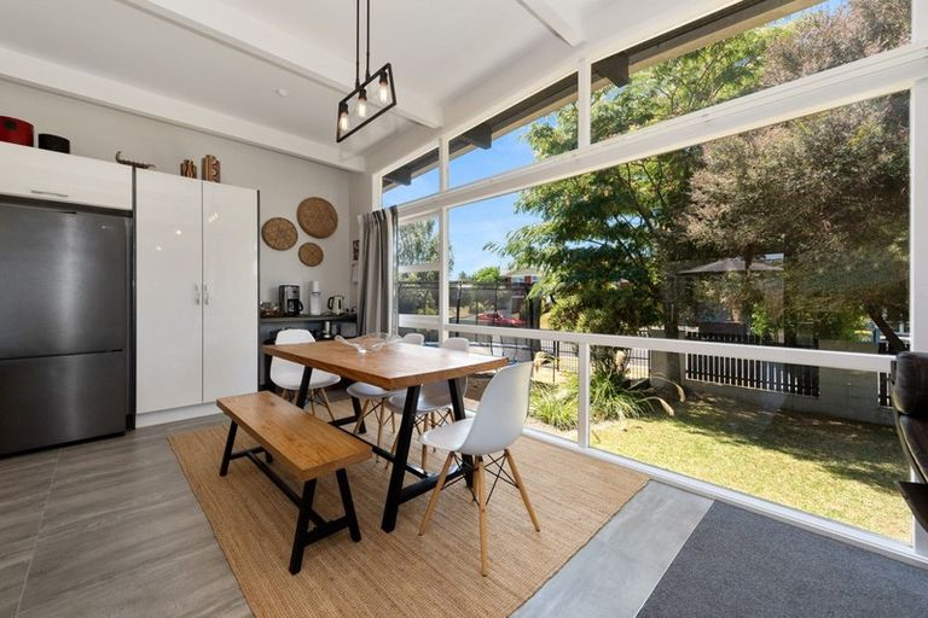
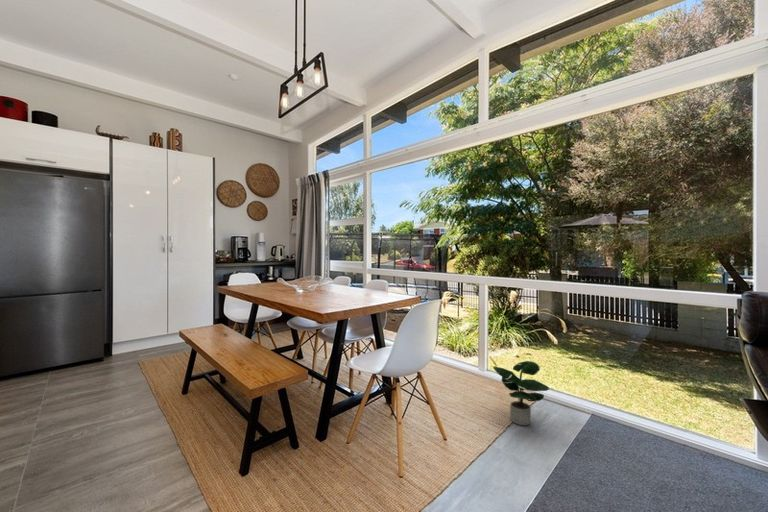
+ potted plant (523, 394)
